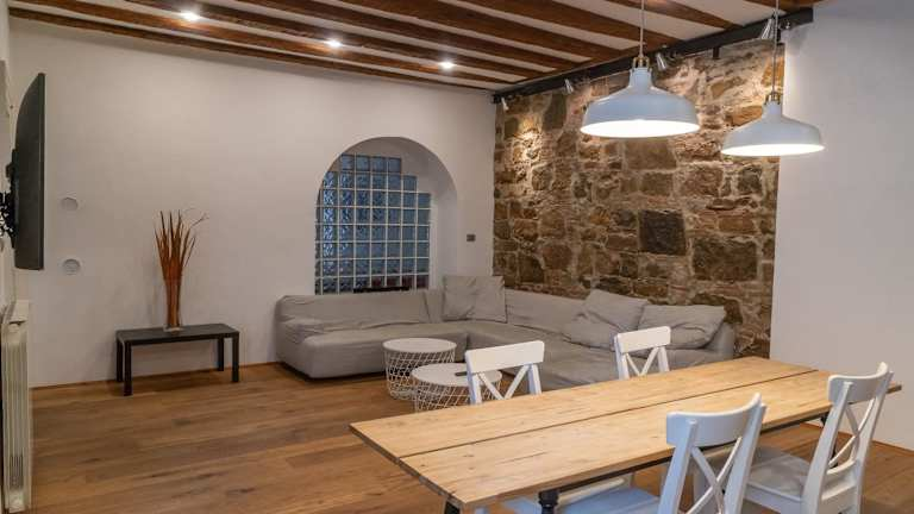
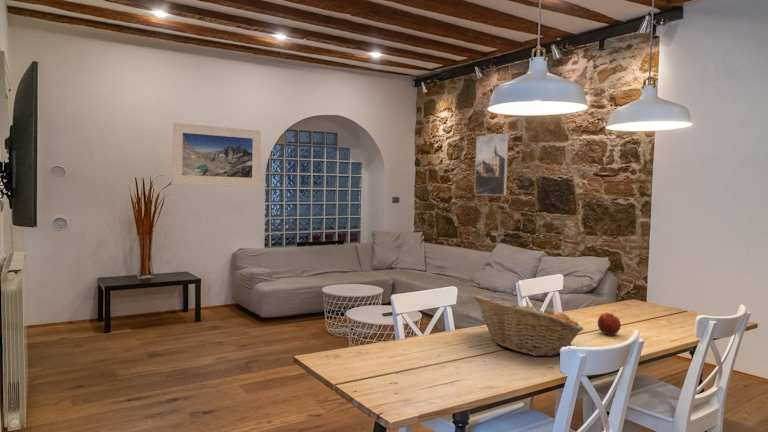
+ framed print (490, 165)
+ apple (608, 323)
+ fruit basket (525, 321)
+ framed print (218, 156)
